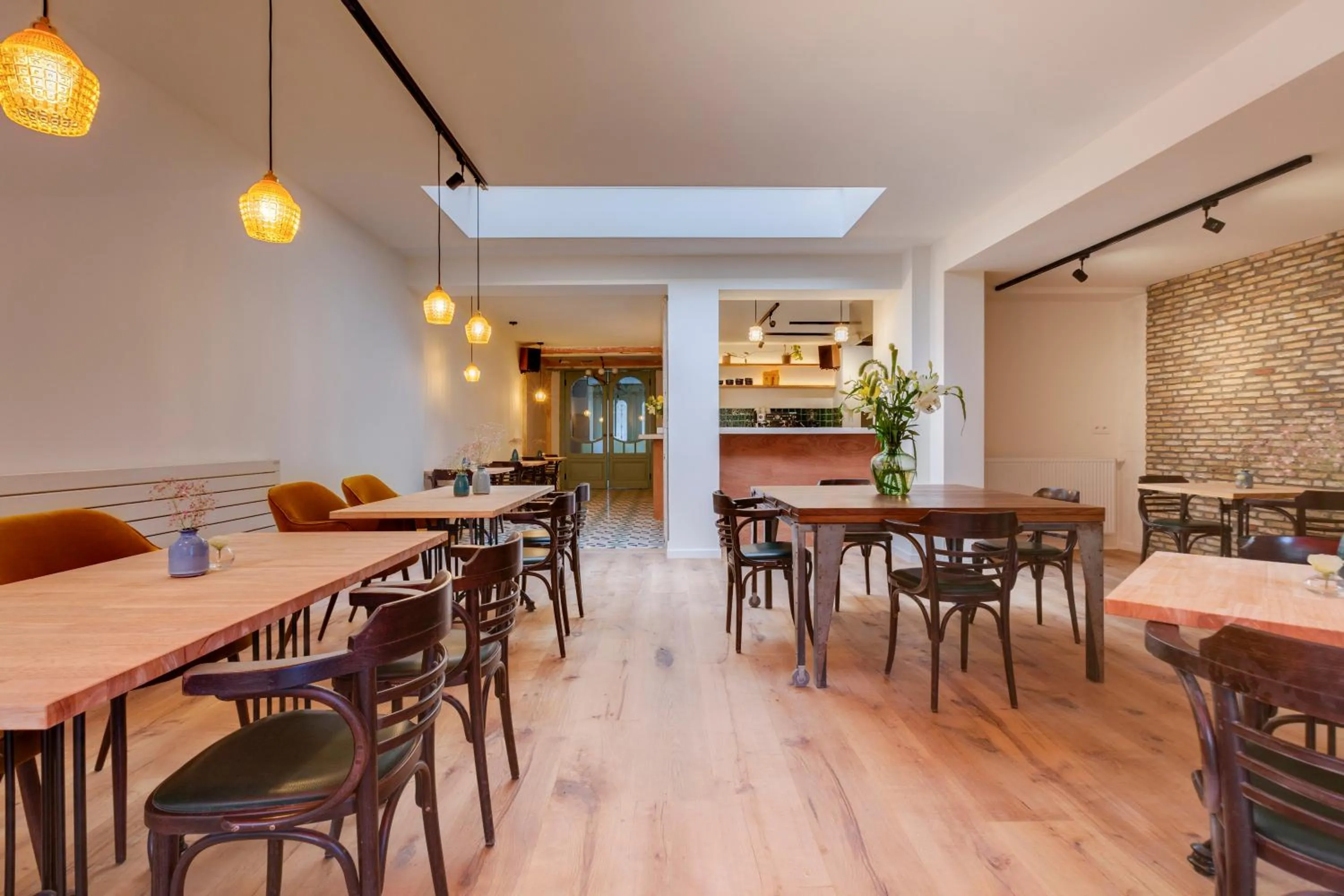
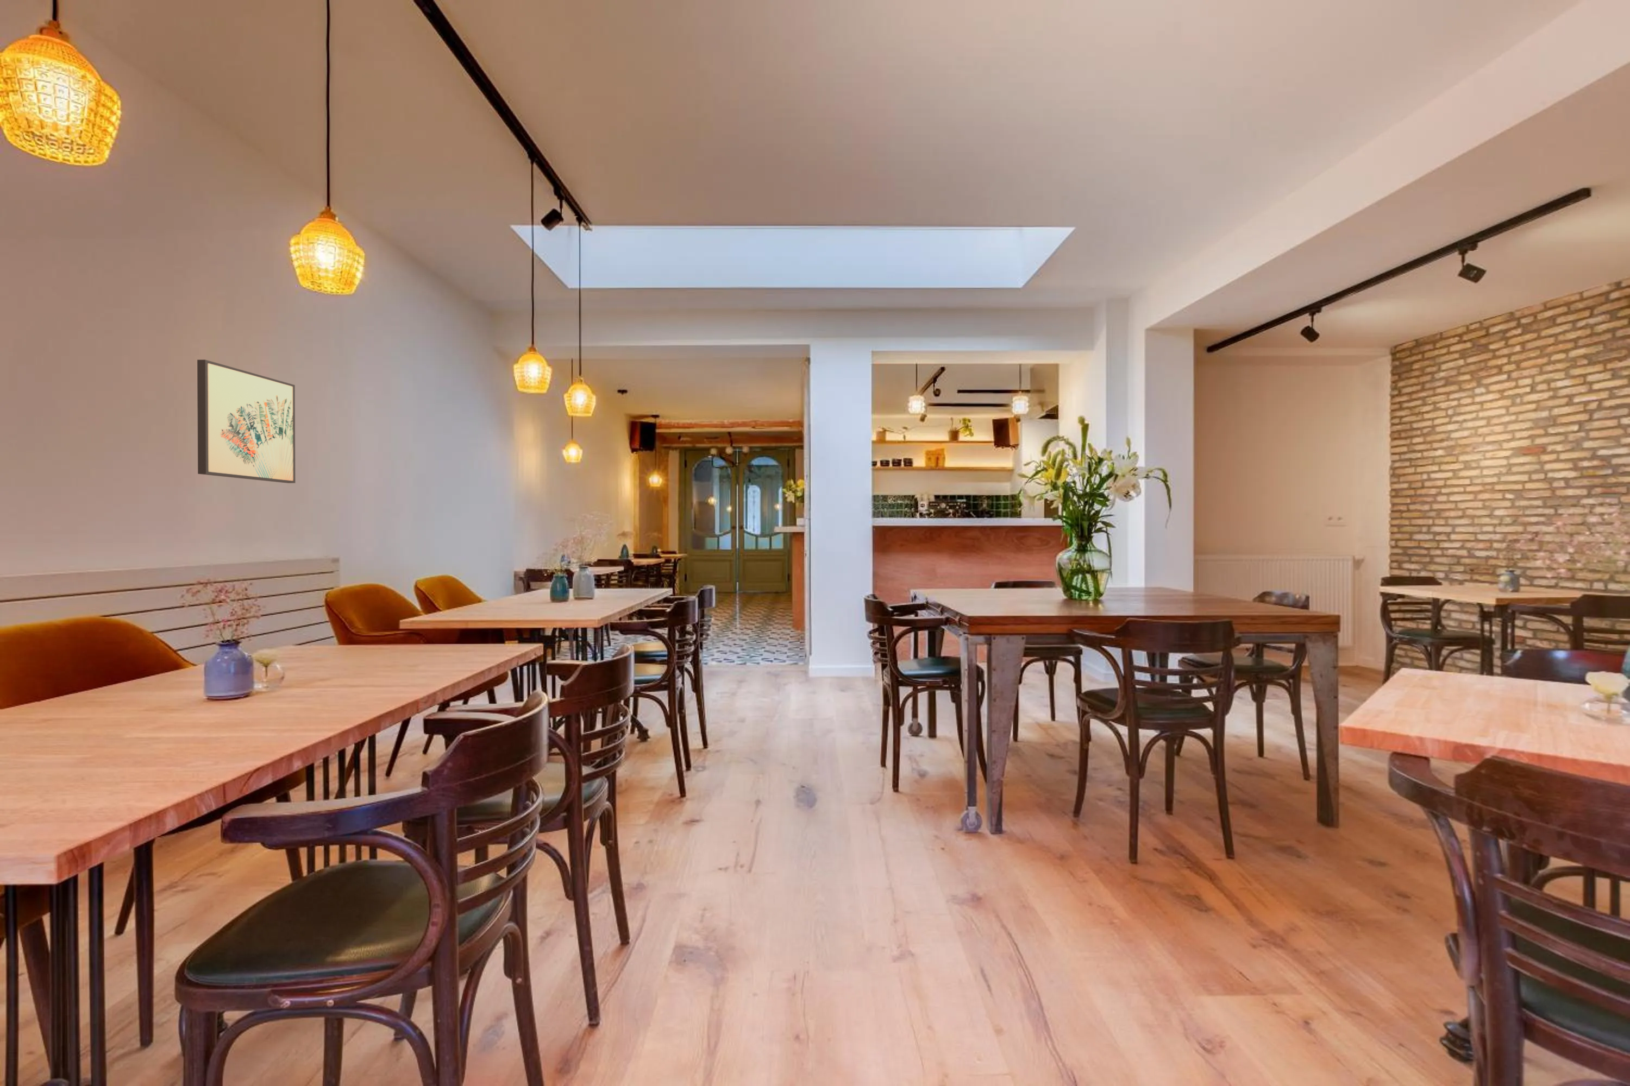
+ wall art (250, 425)
